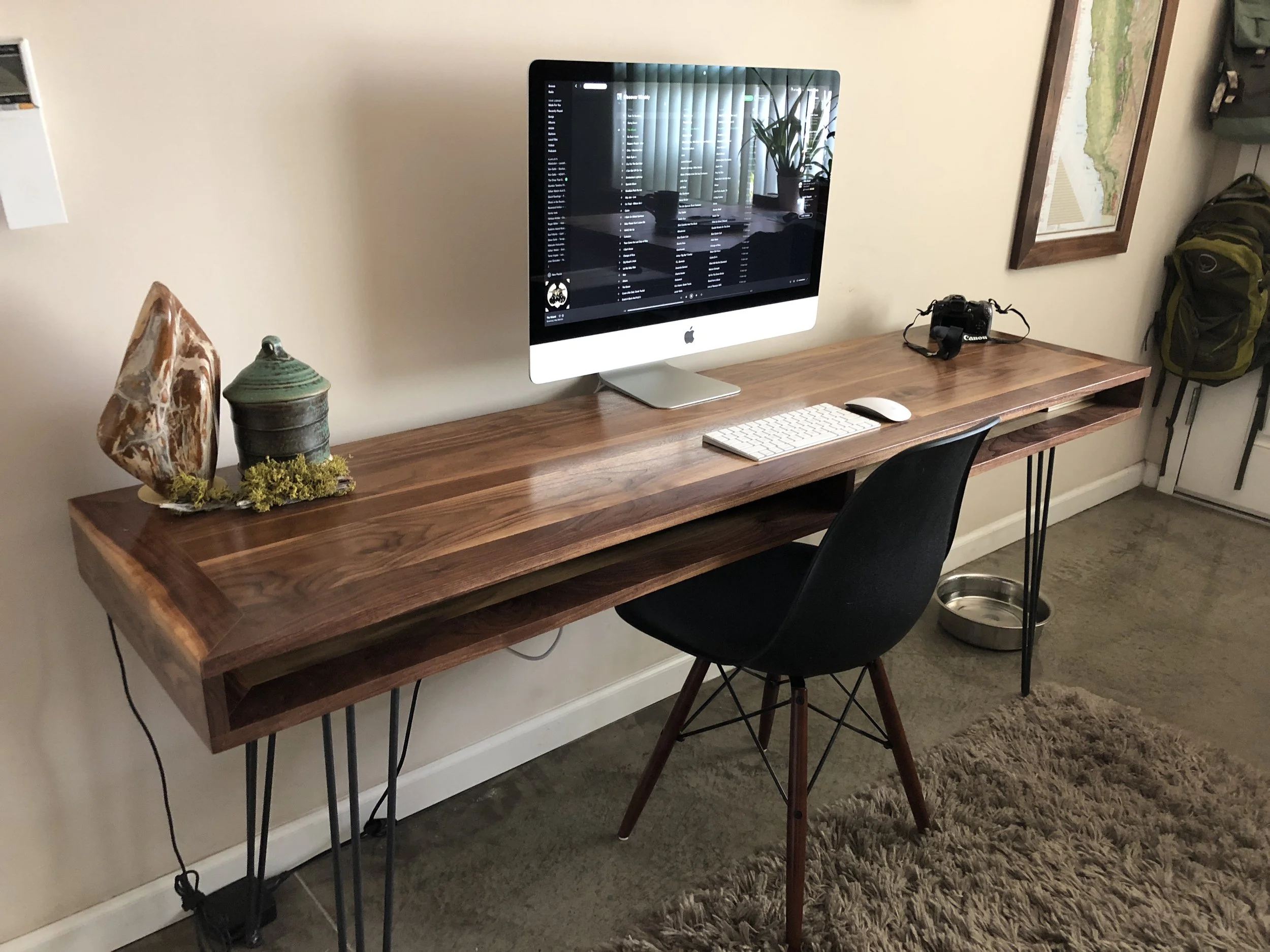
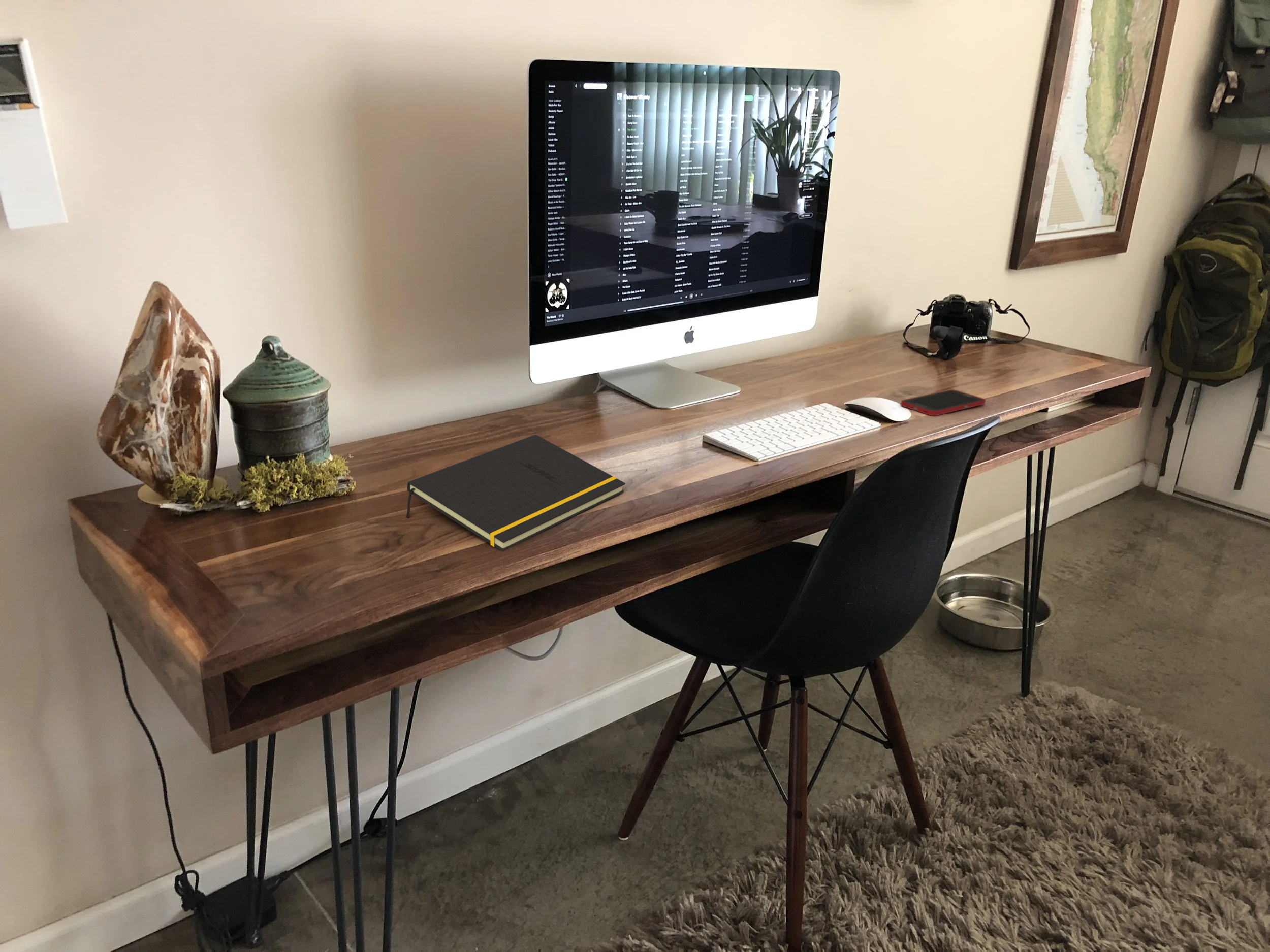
+ cell phone (943, 402)
+ notepad (520, 487)
